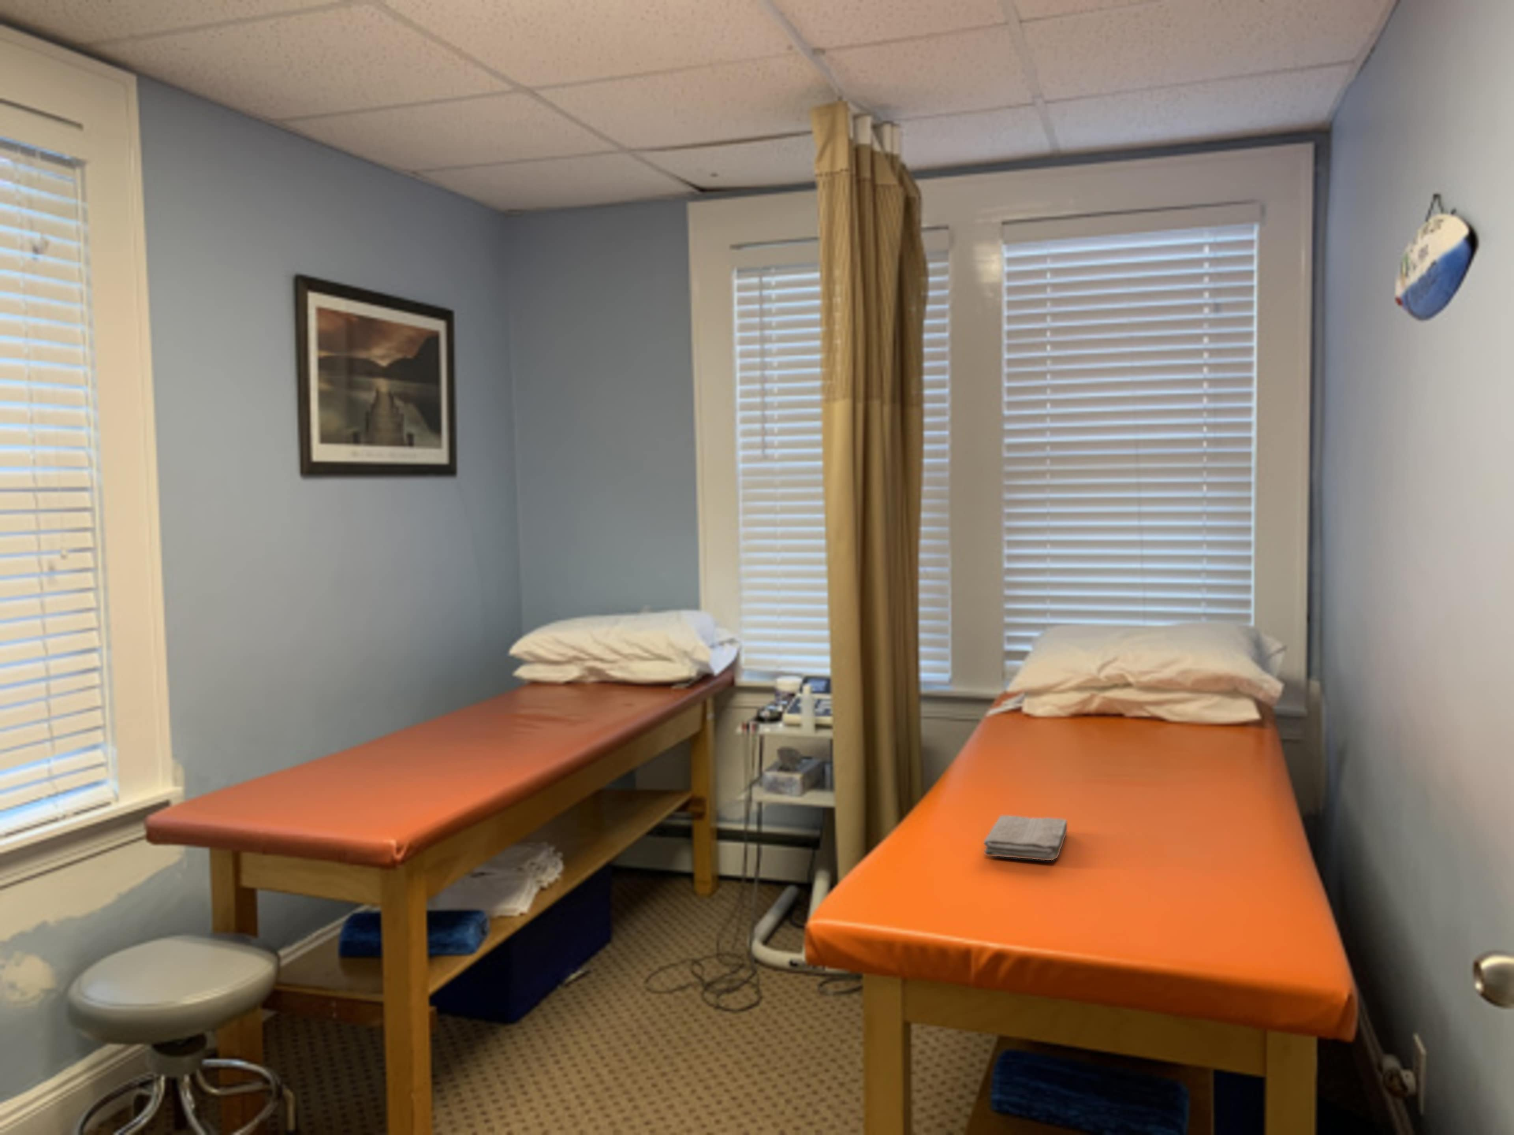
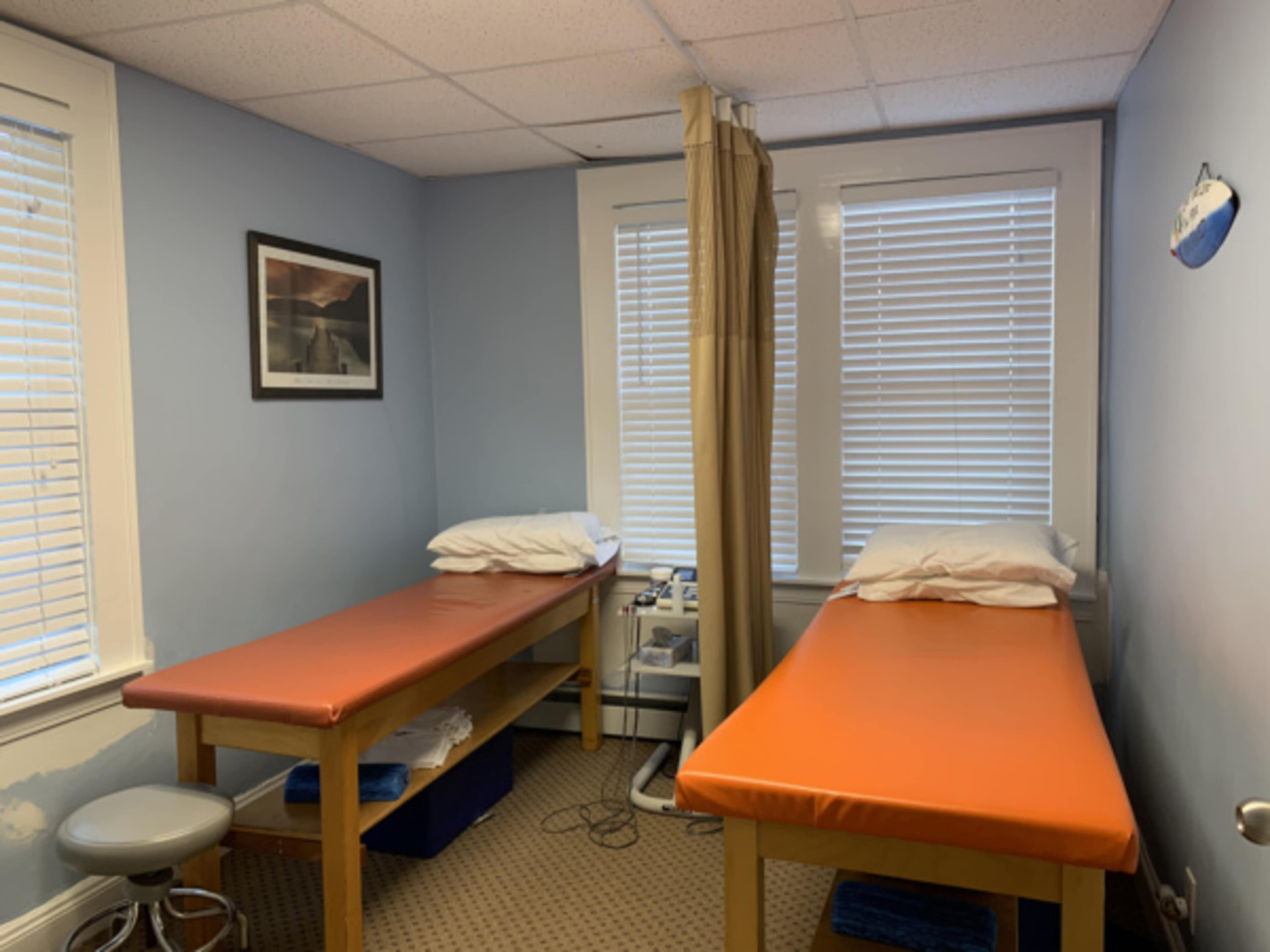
- washcloth (1026, 835)
